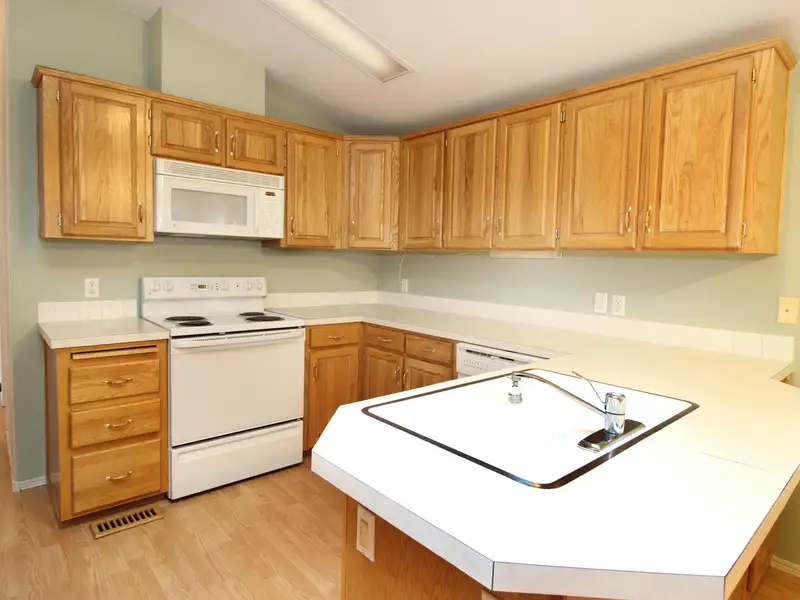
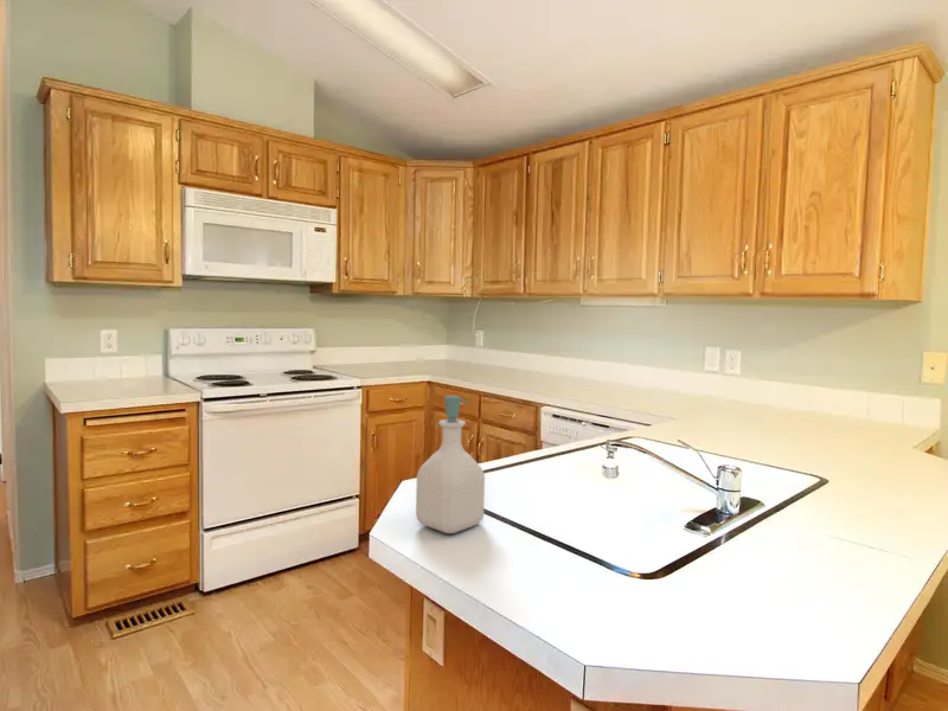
+ soap bottle (450, 460)
